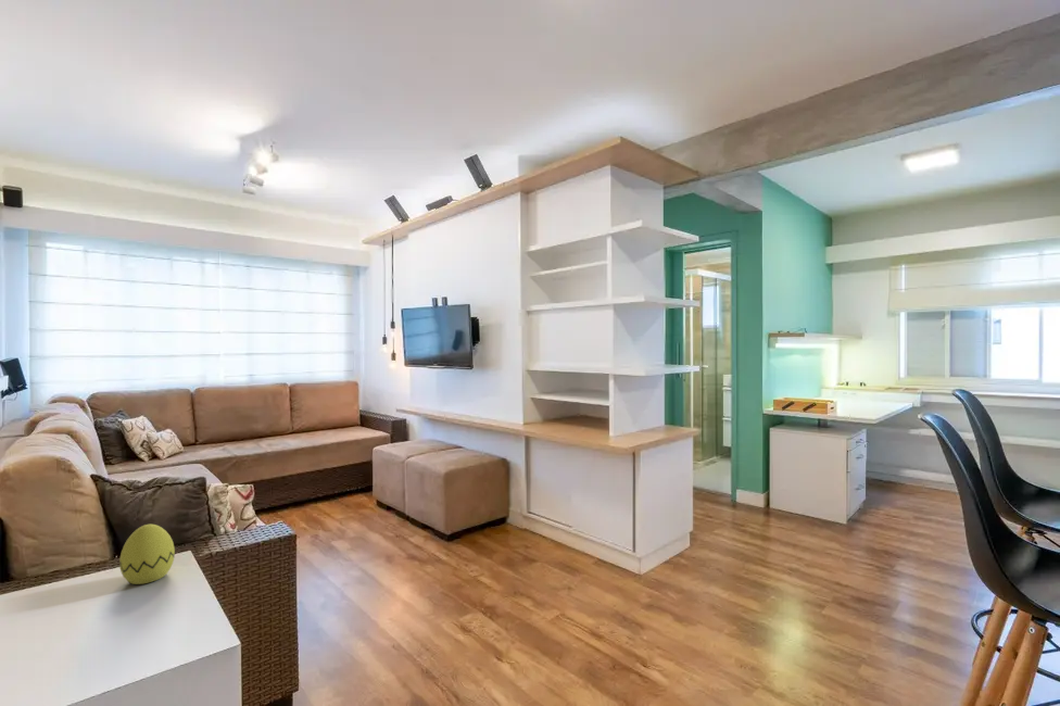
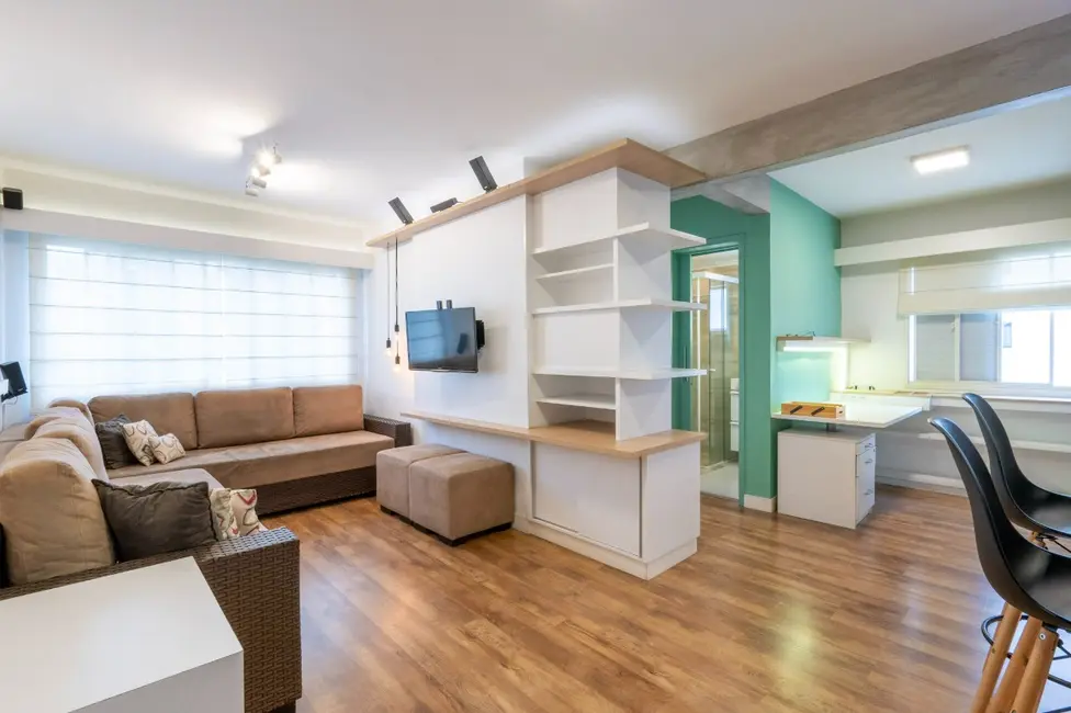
- decorative egg (148, 551)
